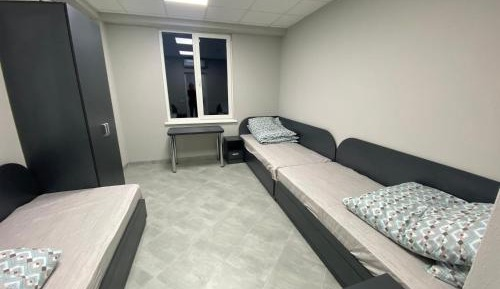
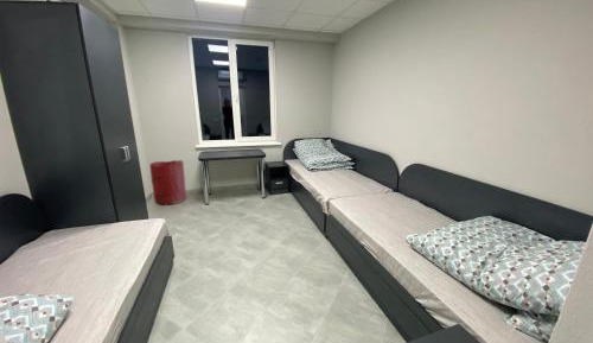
+ laundry hamper (168, 180)
